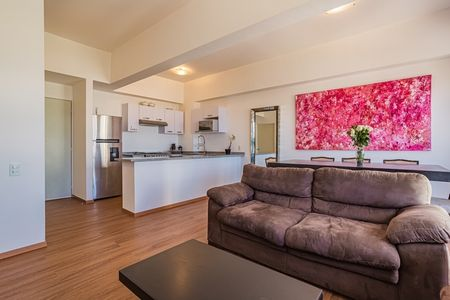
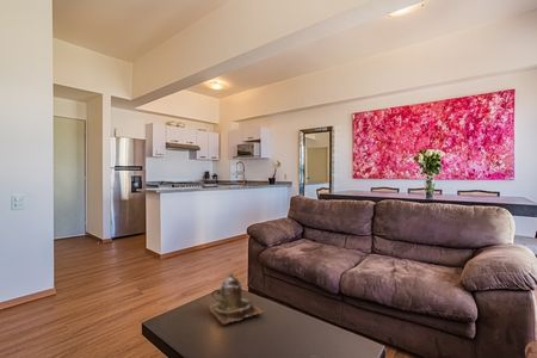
+ teapot (235, 292)
